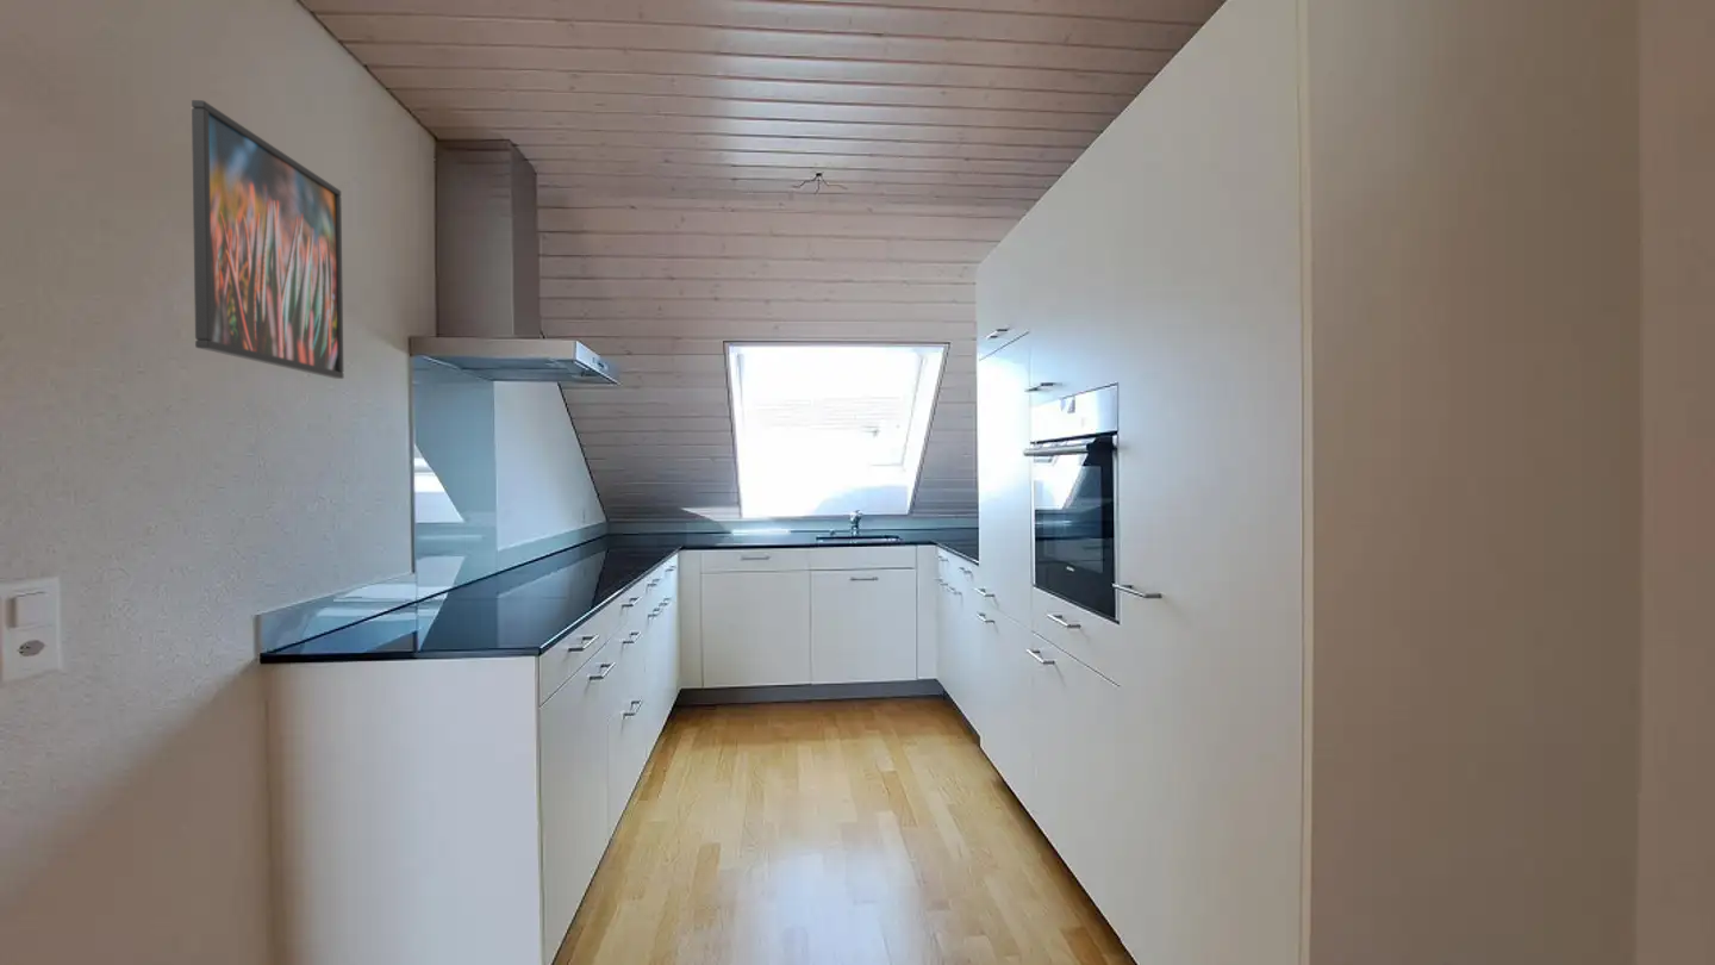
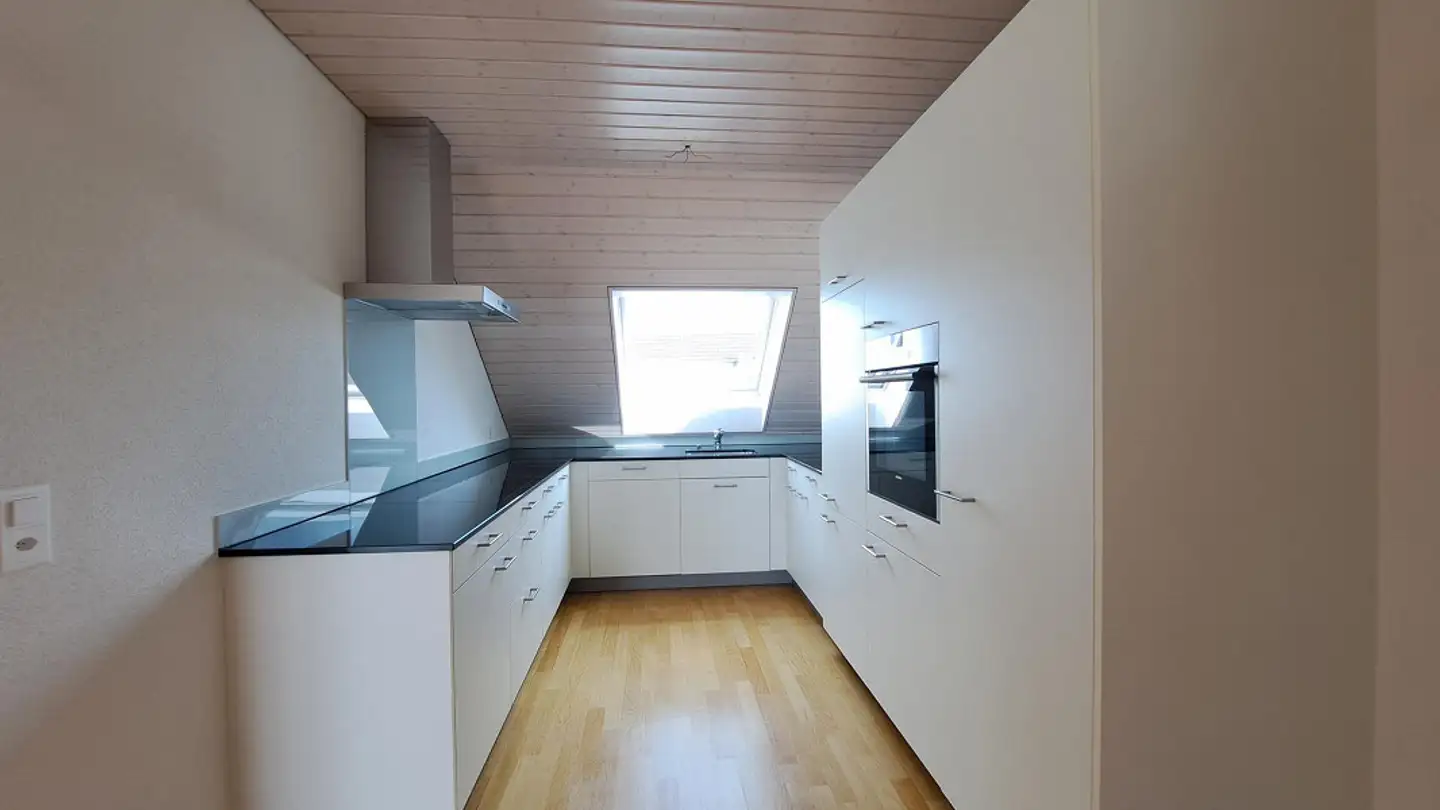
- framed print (277, 259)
